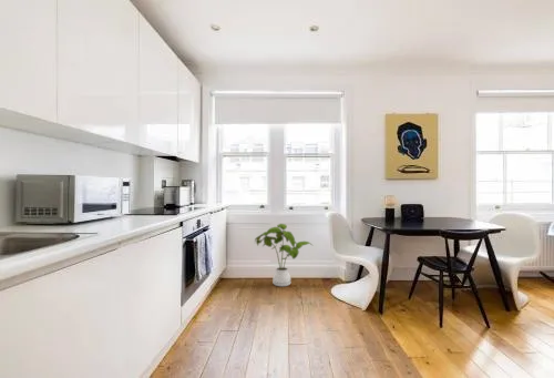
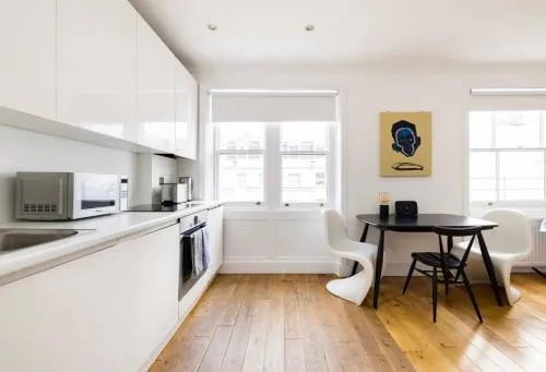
- house plant (286, 256)
